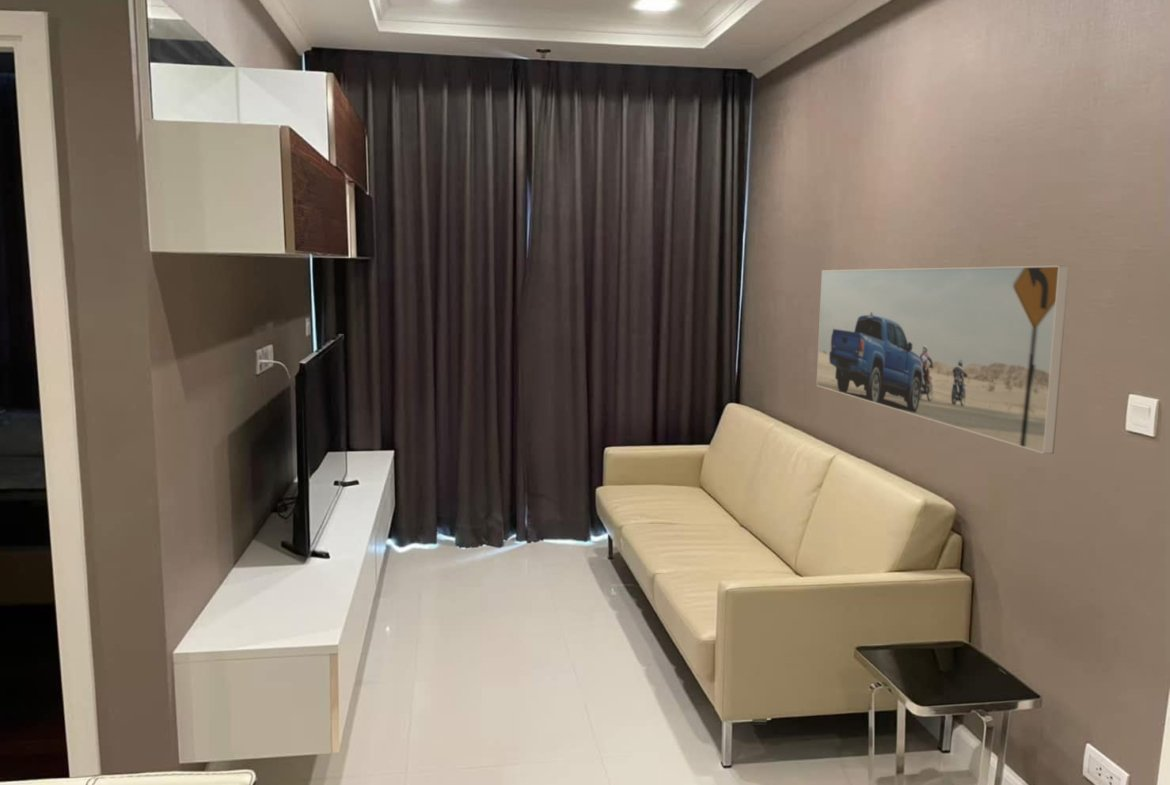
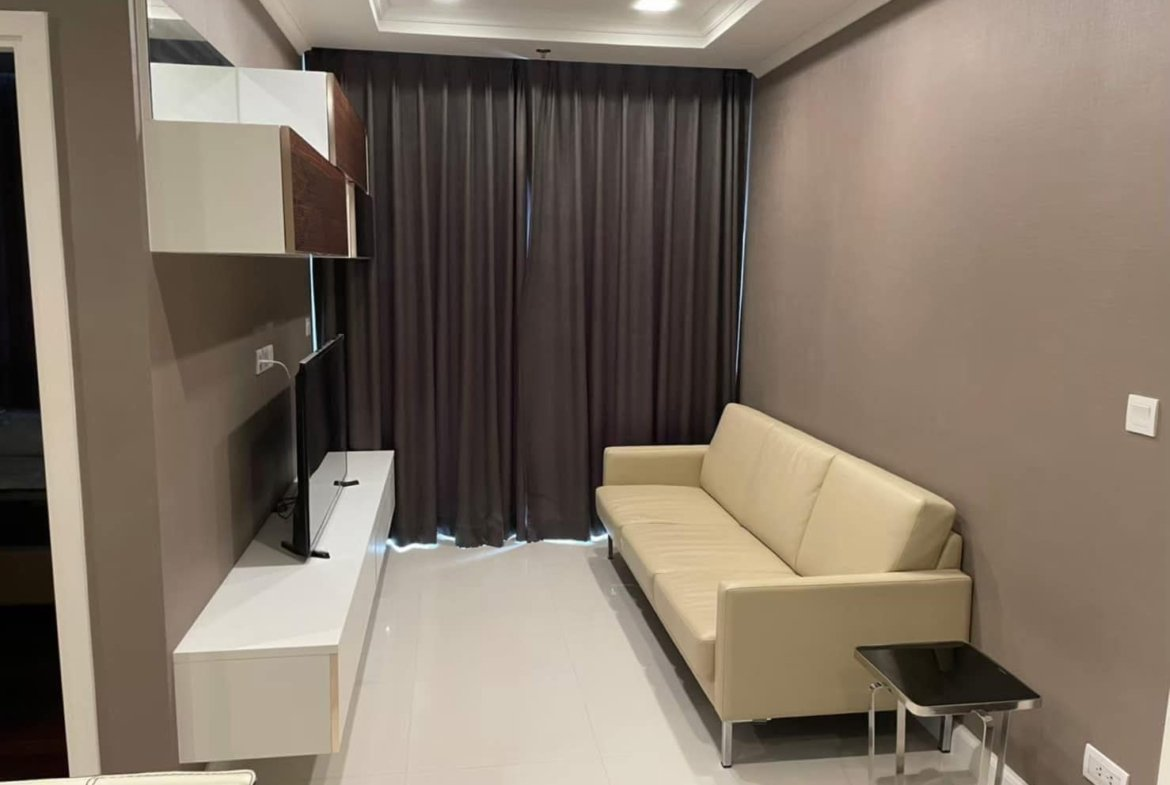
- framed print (911, 340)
